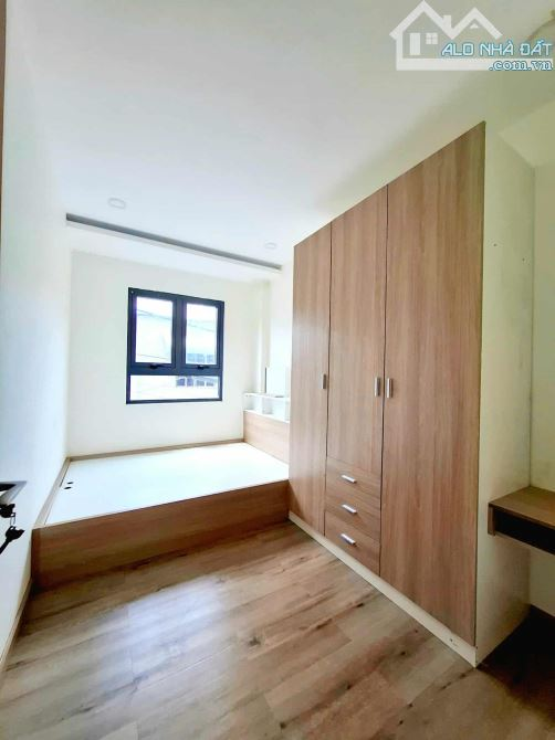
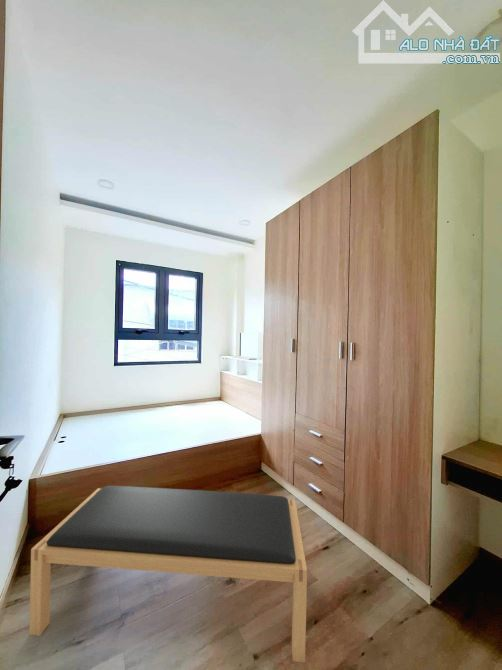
+ bench (181, 553)
